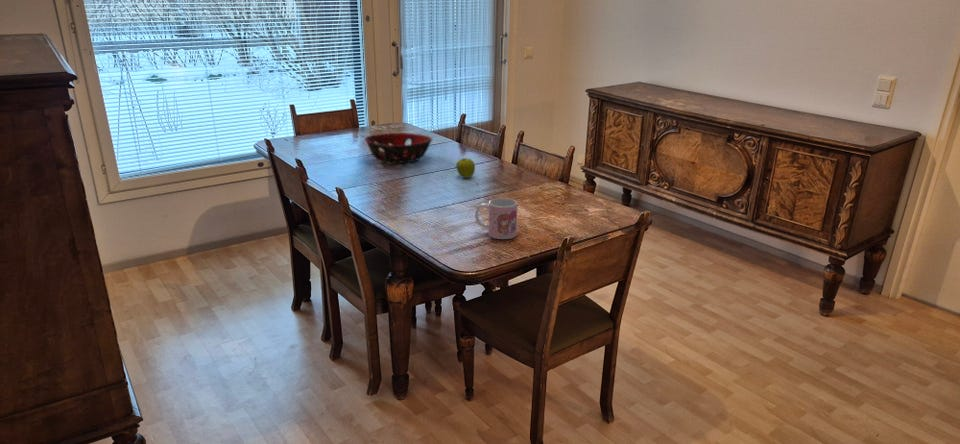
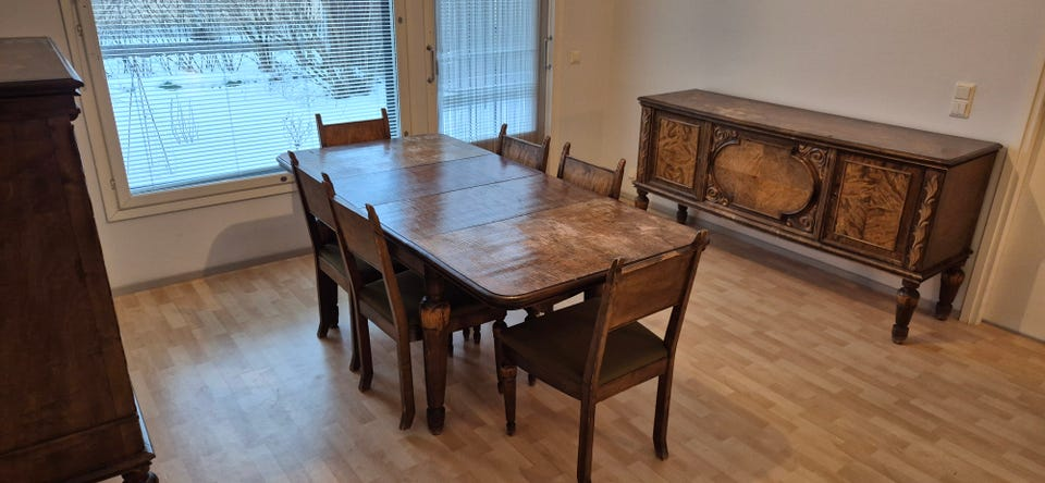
- mug (497, 217)
- decorative bowl (399, 148)
- fruit (465, 167)
